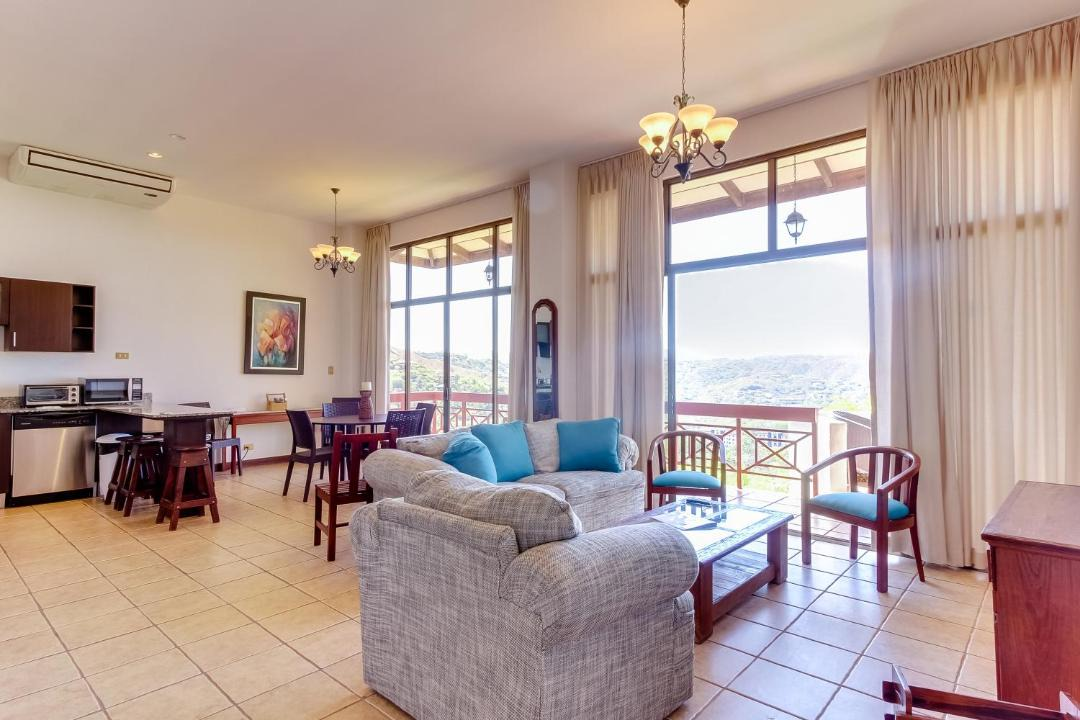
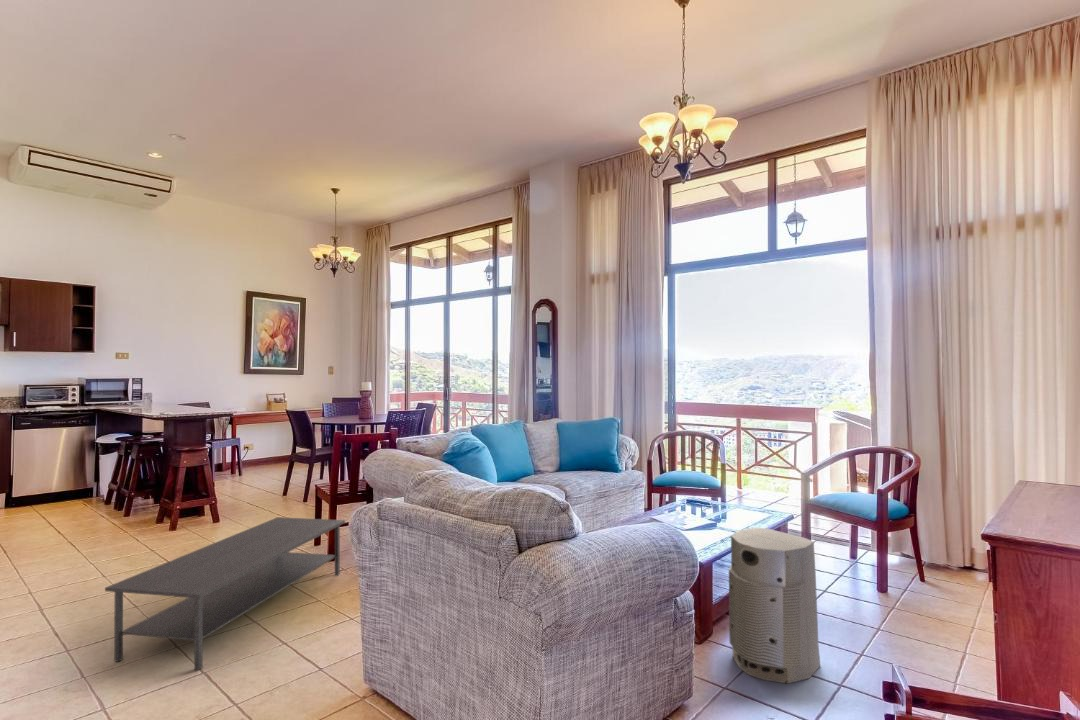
+ air purifier (770, 600)
+ coffee table (246, 579)
